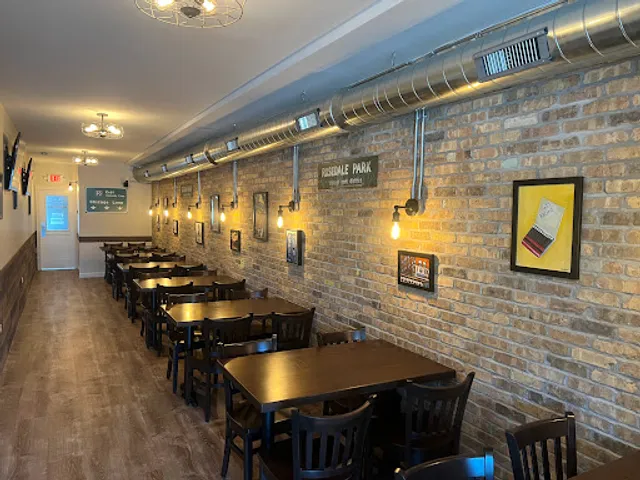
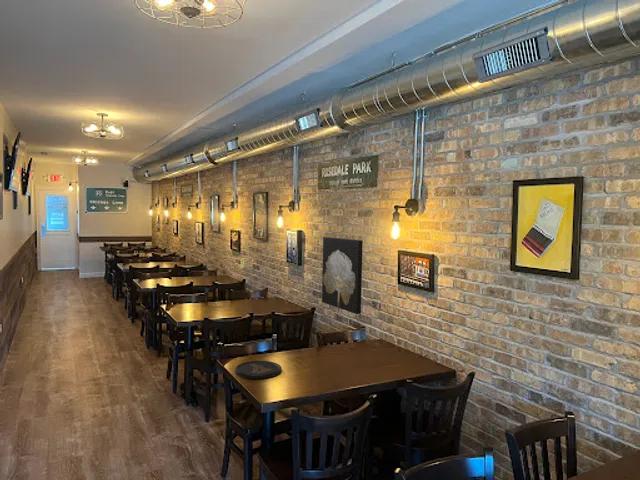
+ wall art (341, 273)
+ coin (258, 369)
